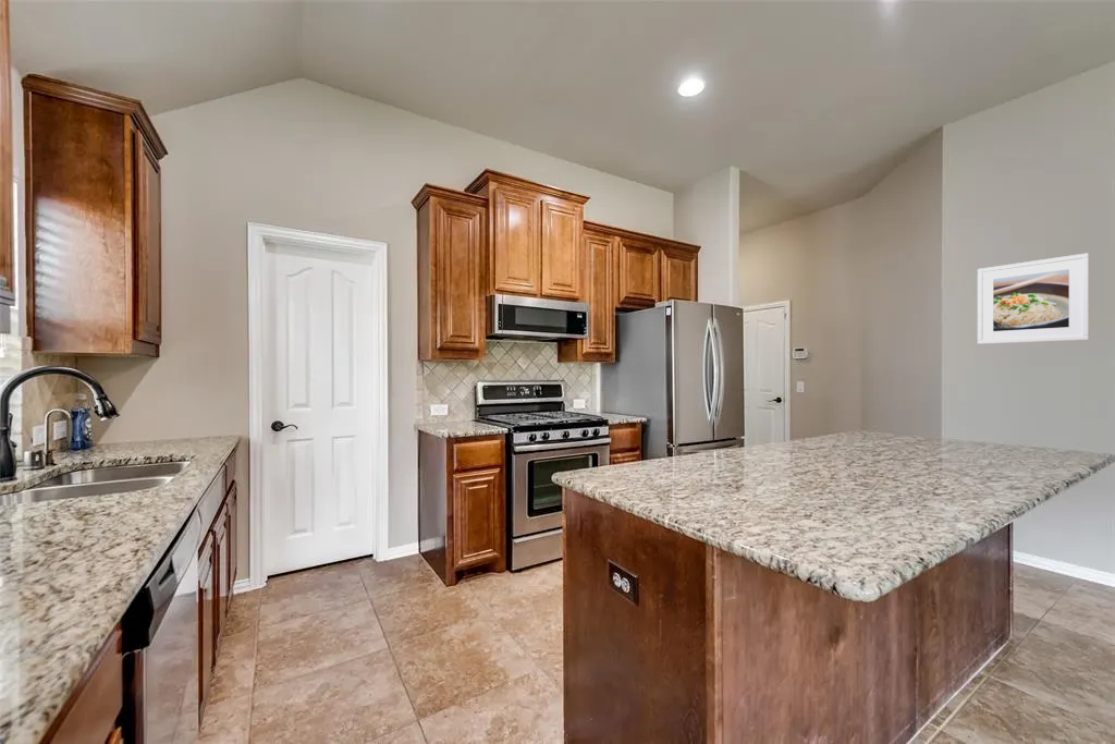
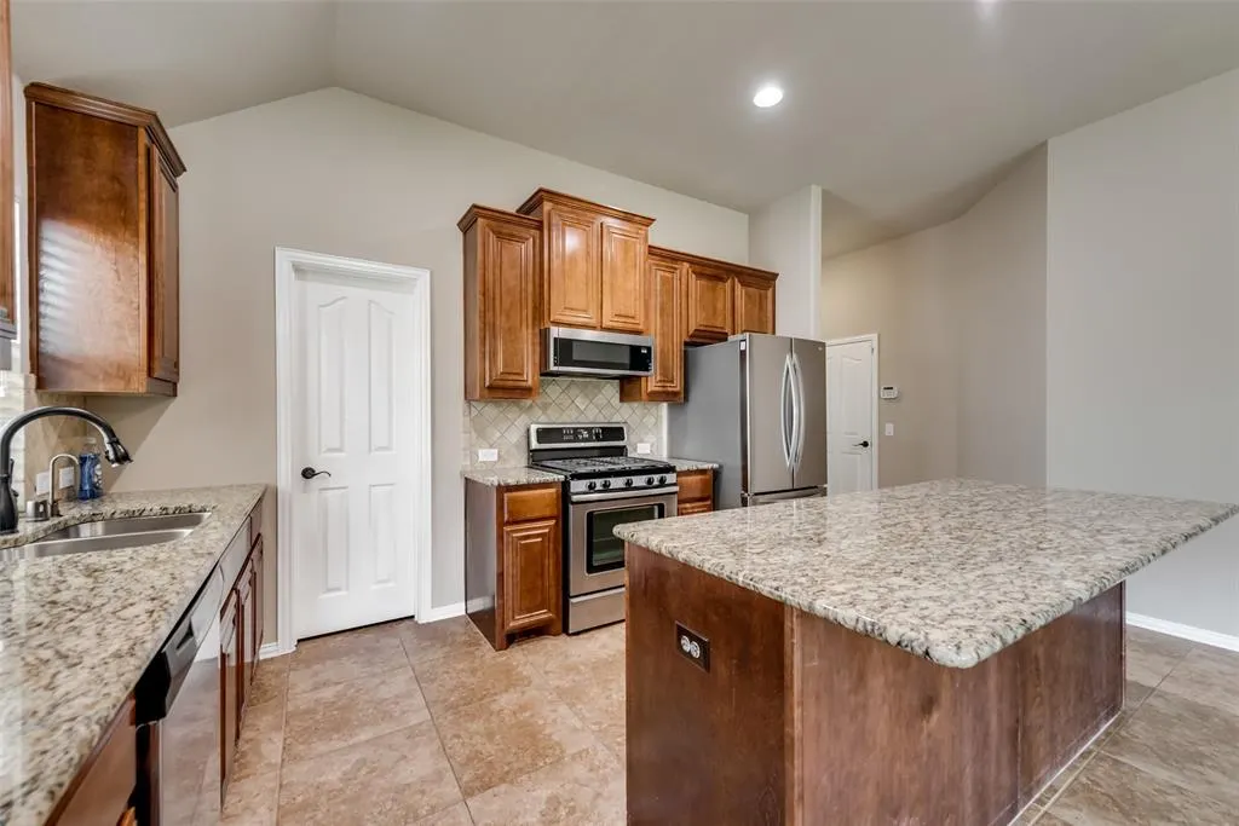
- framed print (1029, 302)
